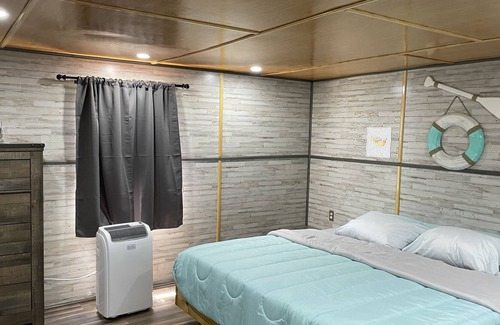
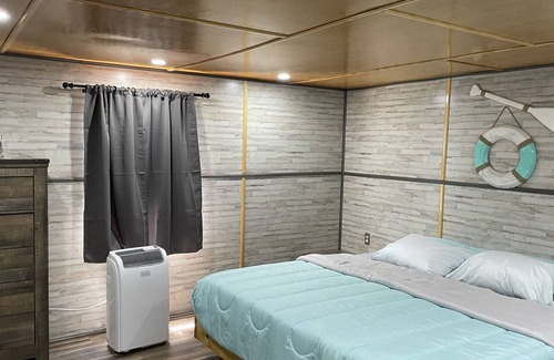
- wall art (378, 142)
